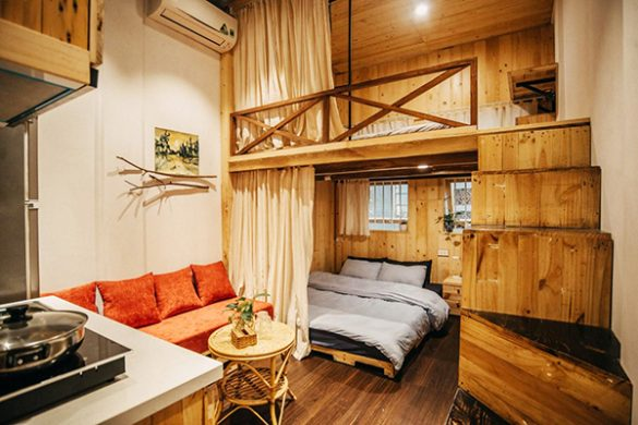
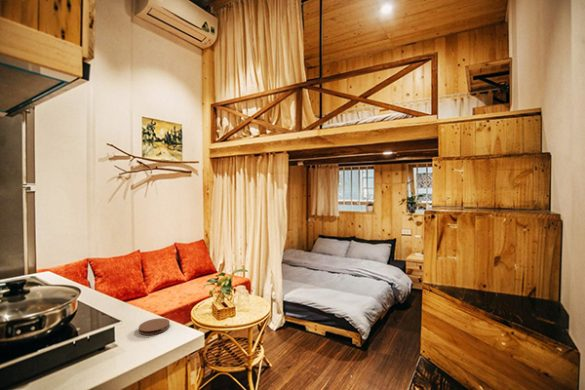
+ coaster (154, 326)
